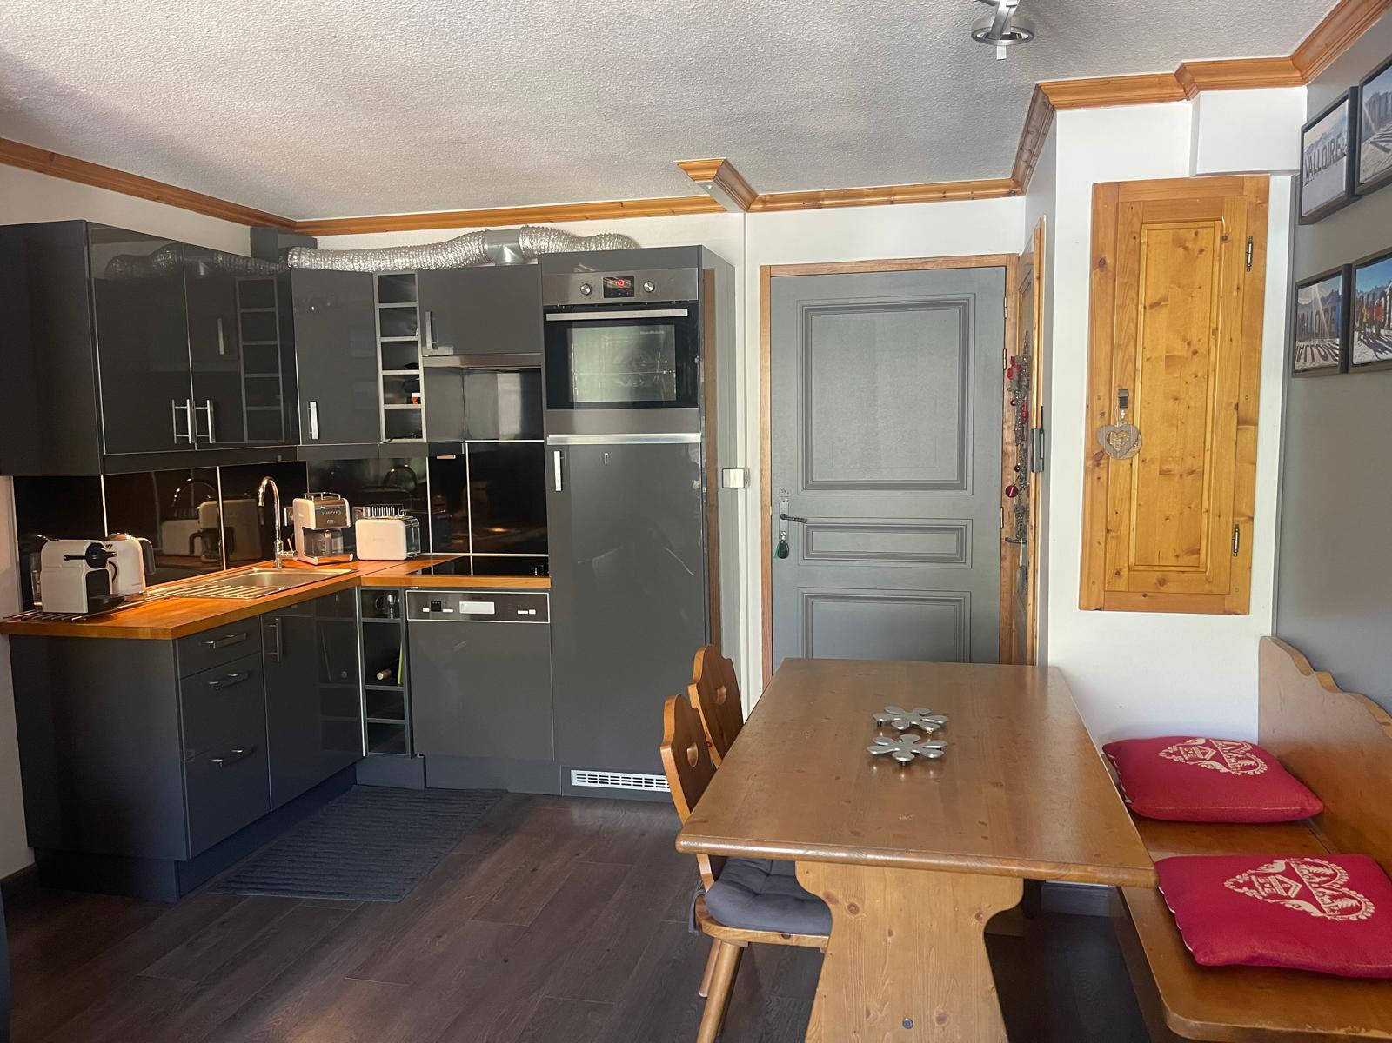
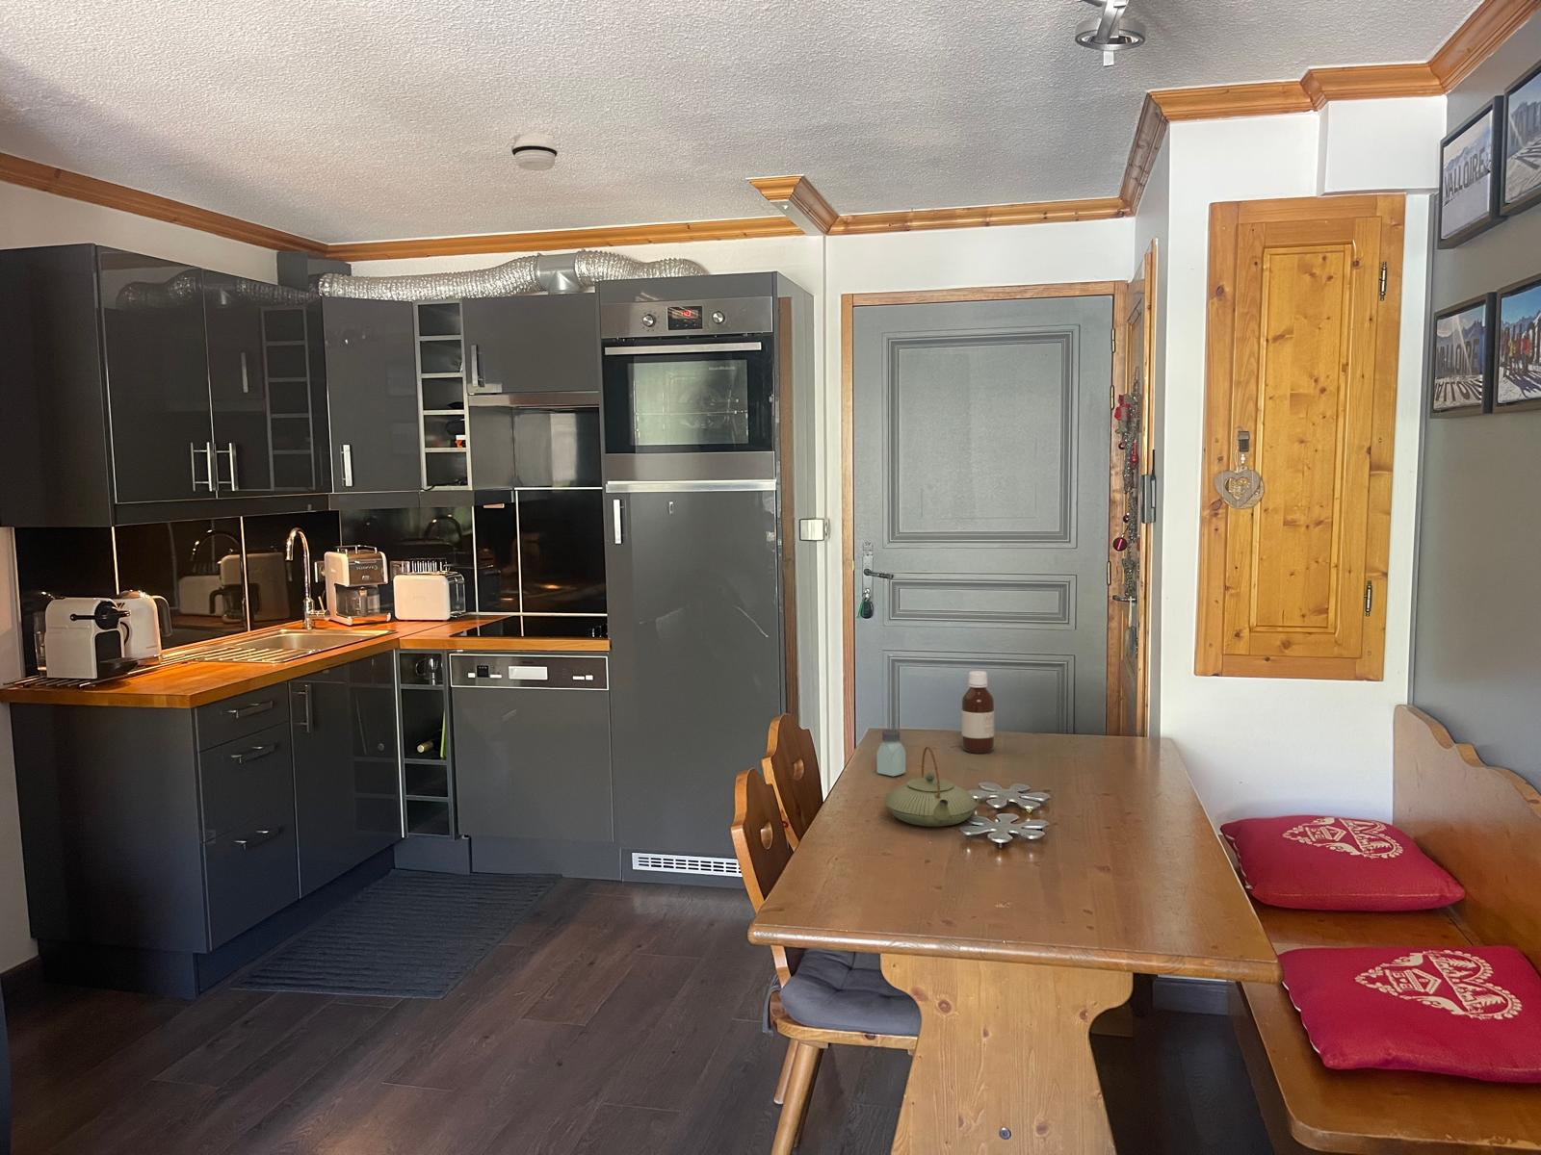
+ smoke detector (535, 152)
+ bottle (978, 711)
+ saltshaker (891, 752)
+ teapot (932, 785)
